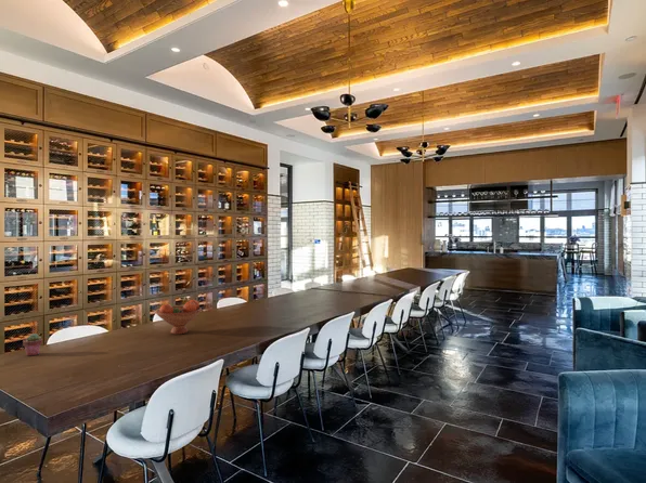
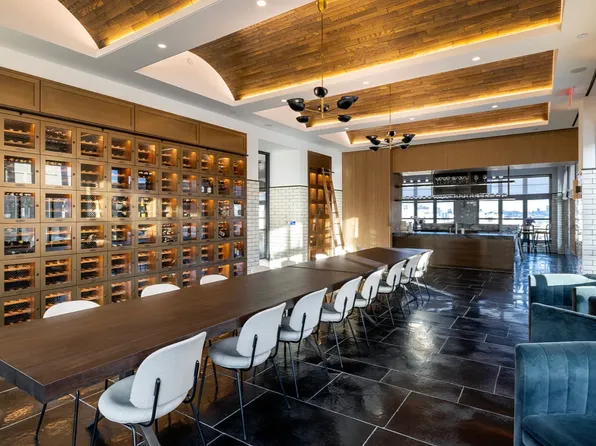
- potted succulent (33, 343)
- fruit bowl (179, 316)
